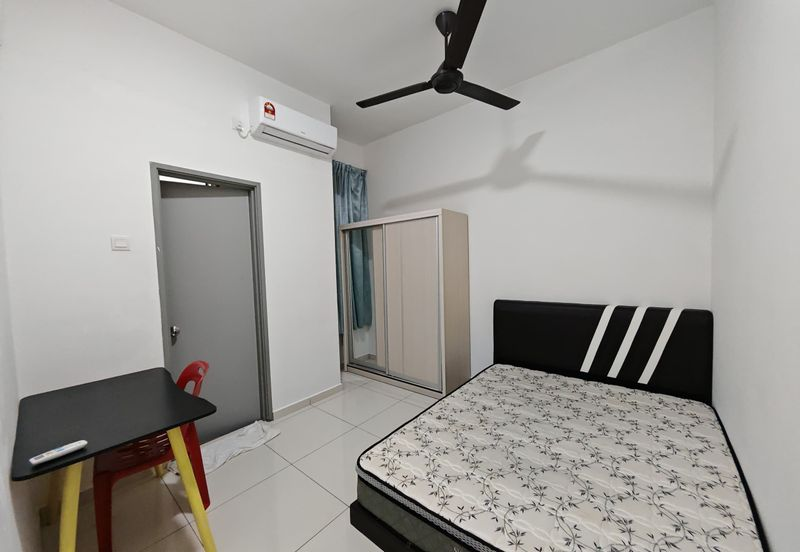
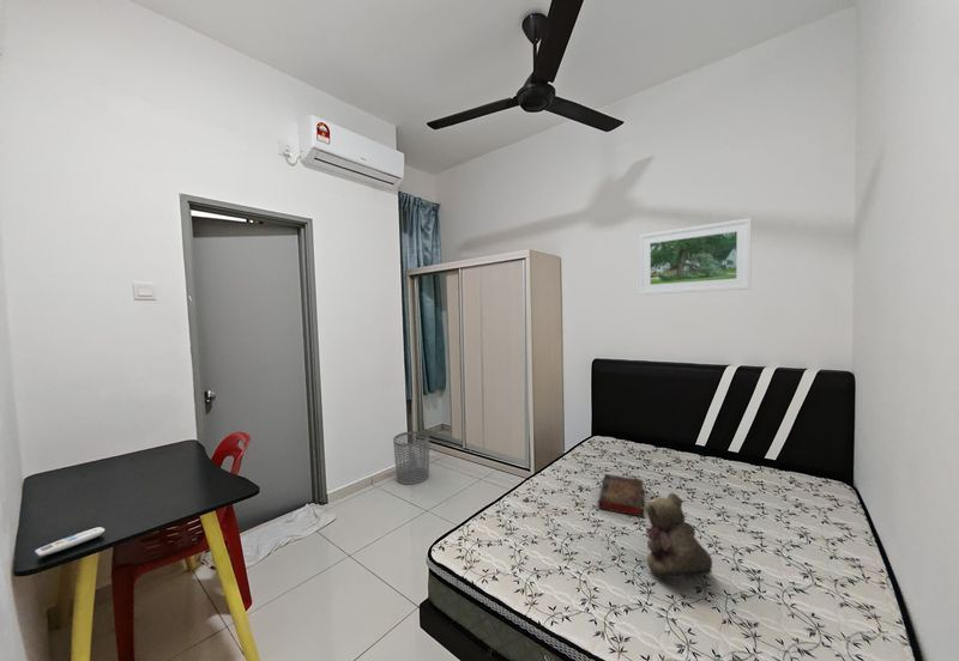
+ waste bin (411, 456)
+ book (621, 493)
+ teddy bear (681, 540)
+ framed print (690, 260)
